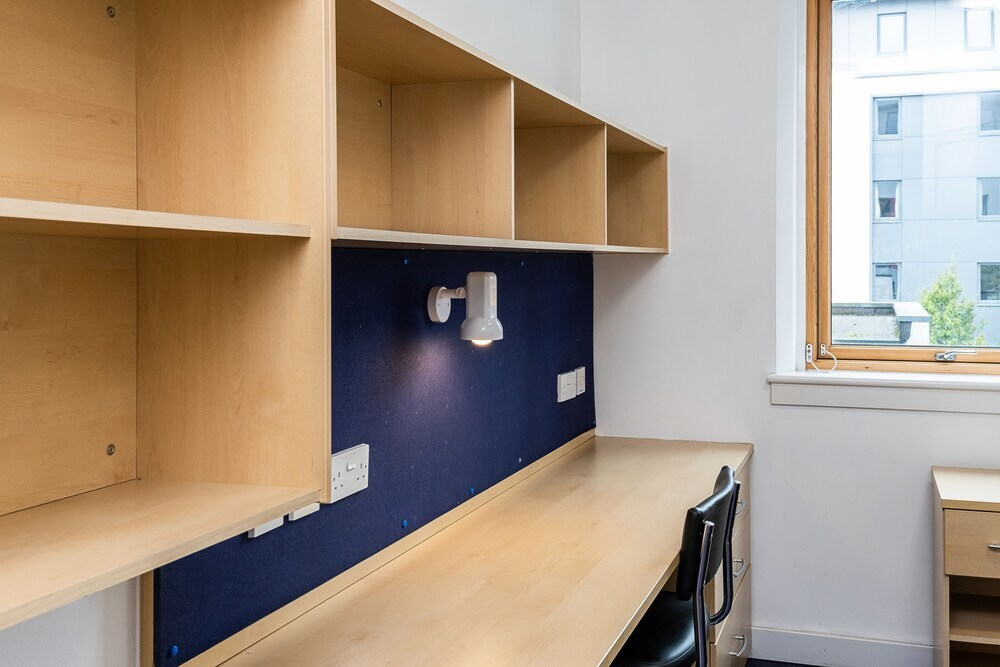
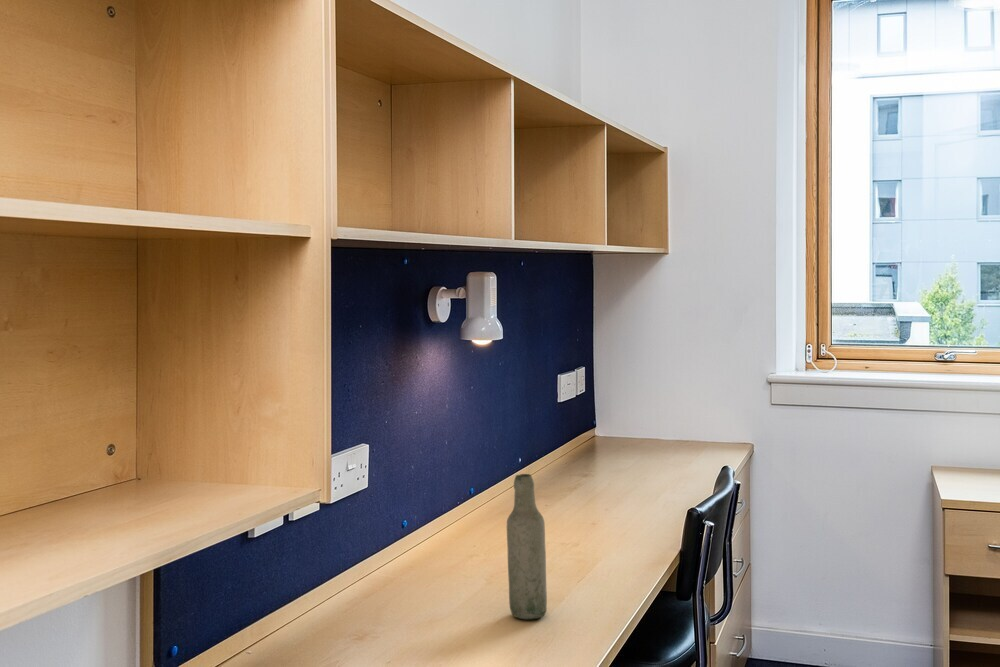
+ bottle (527, 544)
